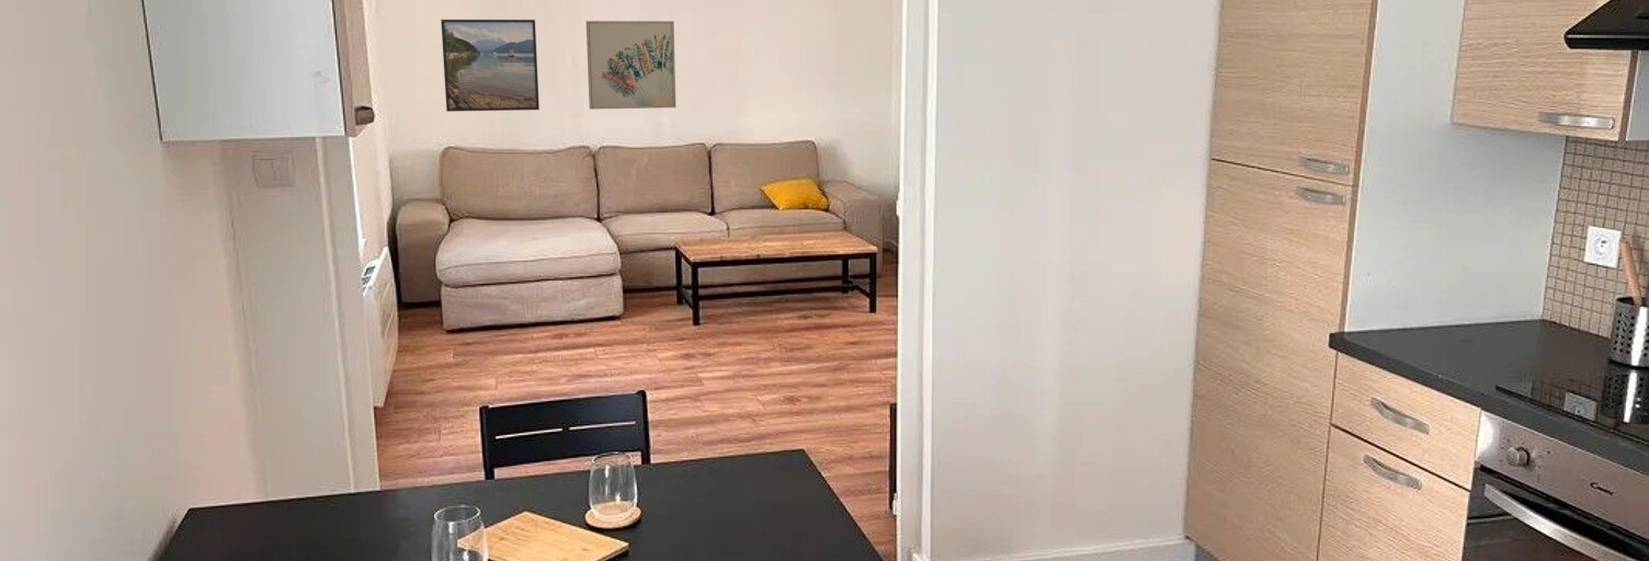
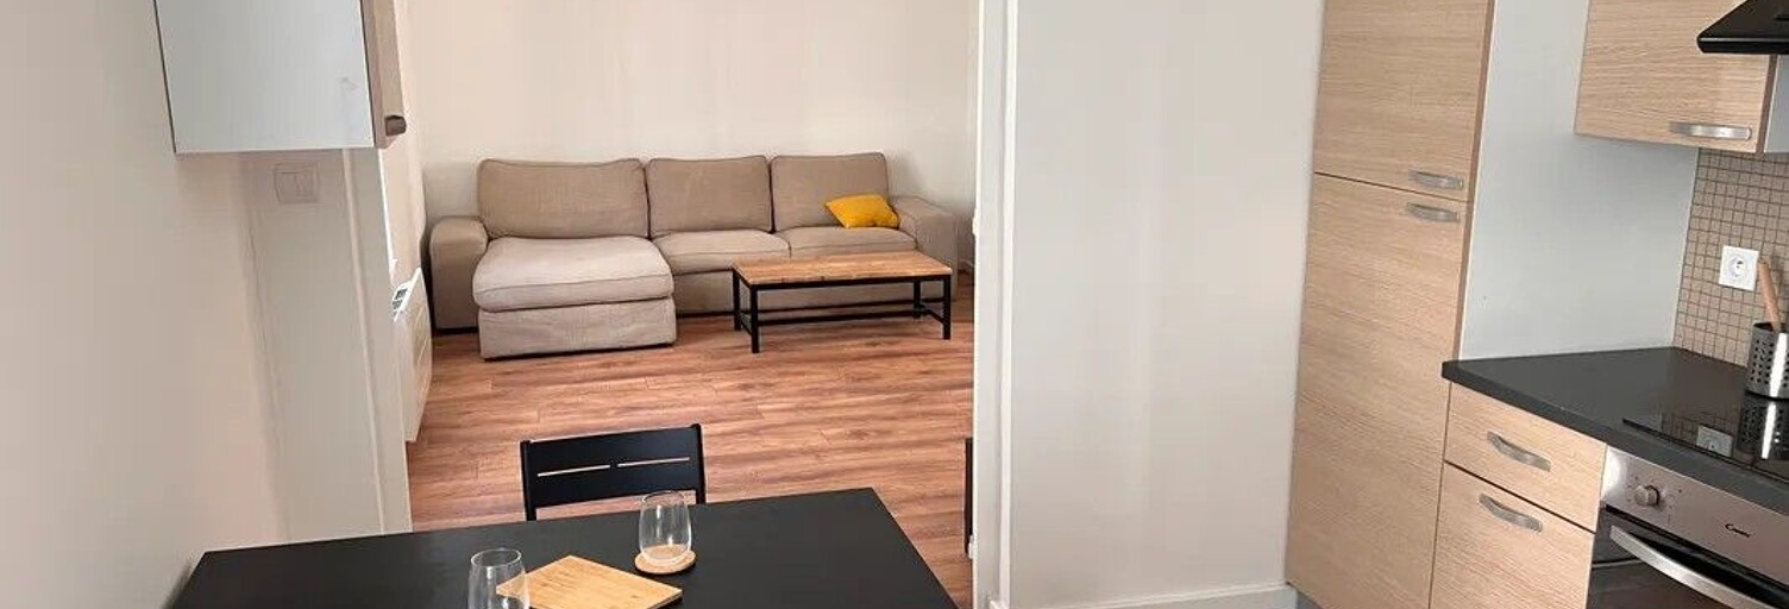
- wall art (632, 65)
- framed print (490, 65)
